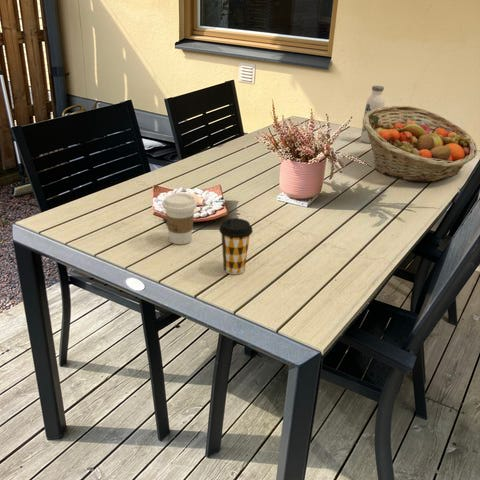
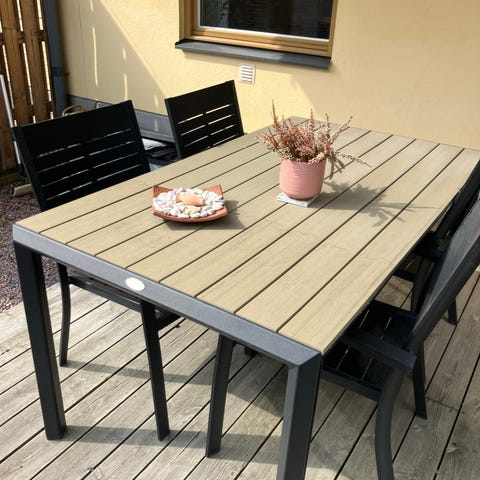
- coffee cup (235, 246)
- fruit basket (417, 142)
- coffee cup (180, 219)
- water bottle (371, 110)
